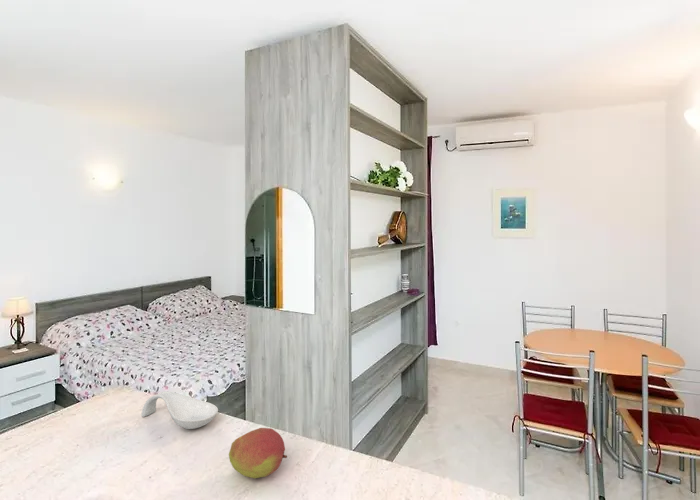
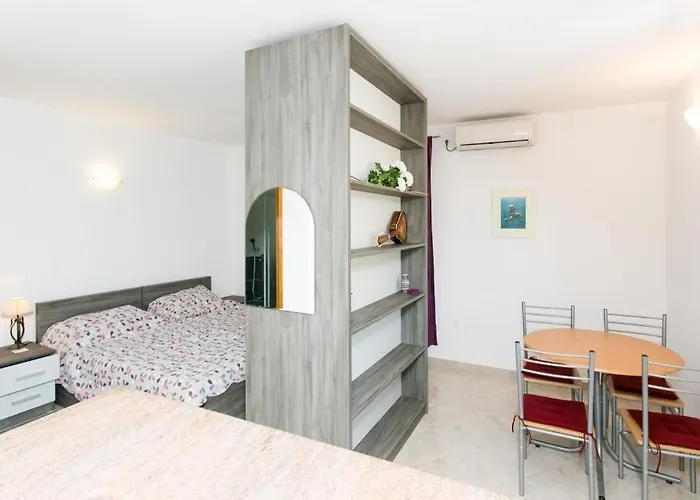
- spoon rest (178, 408)
- fruit (258, 452)
